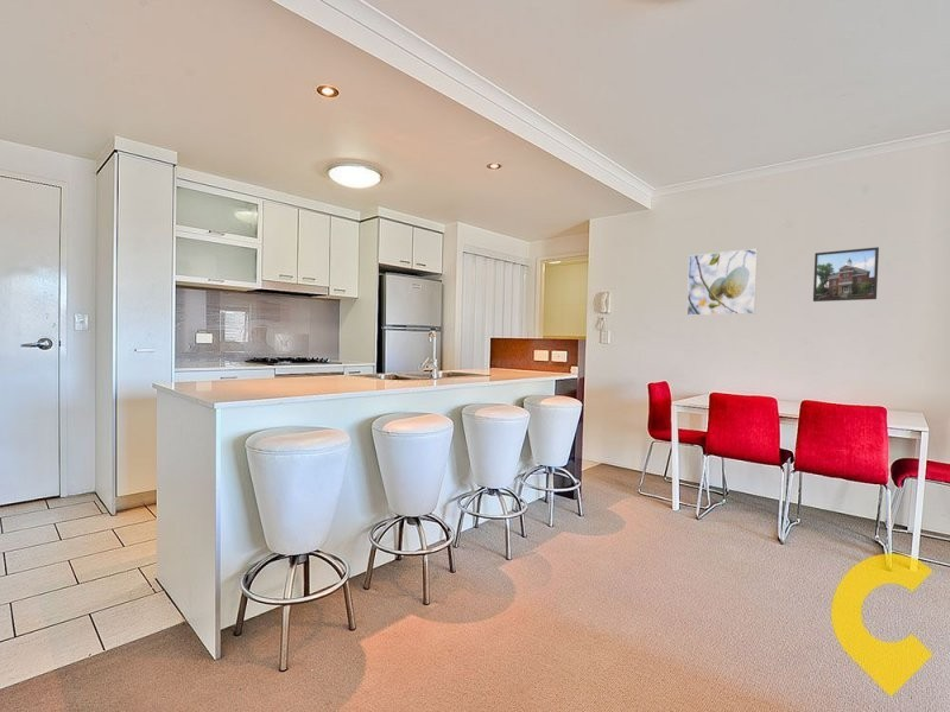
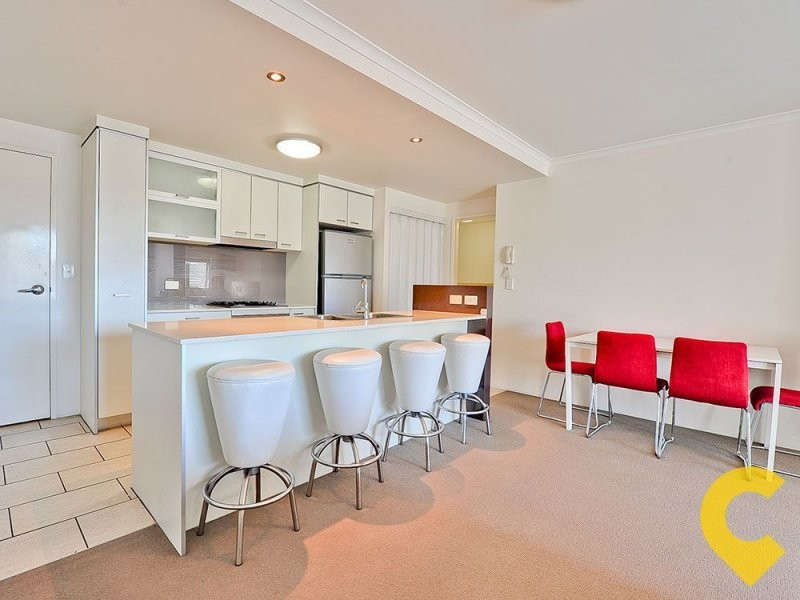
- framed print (720, 284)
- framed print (844, 275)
